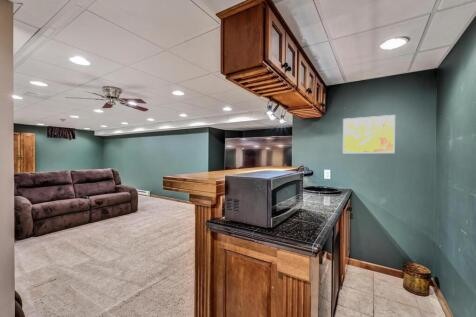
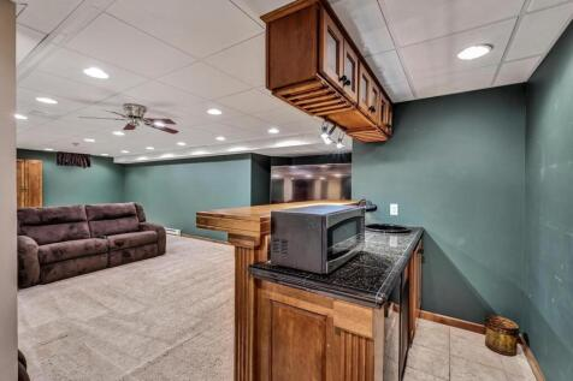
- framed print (367, 135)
